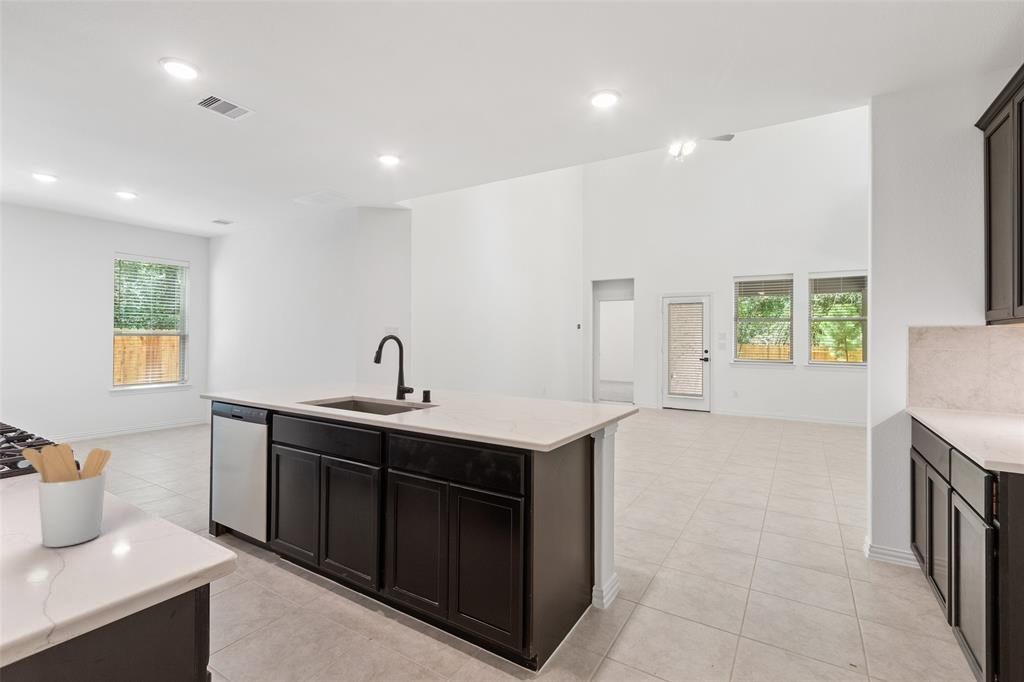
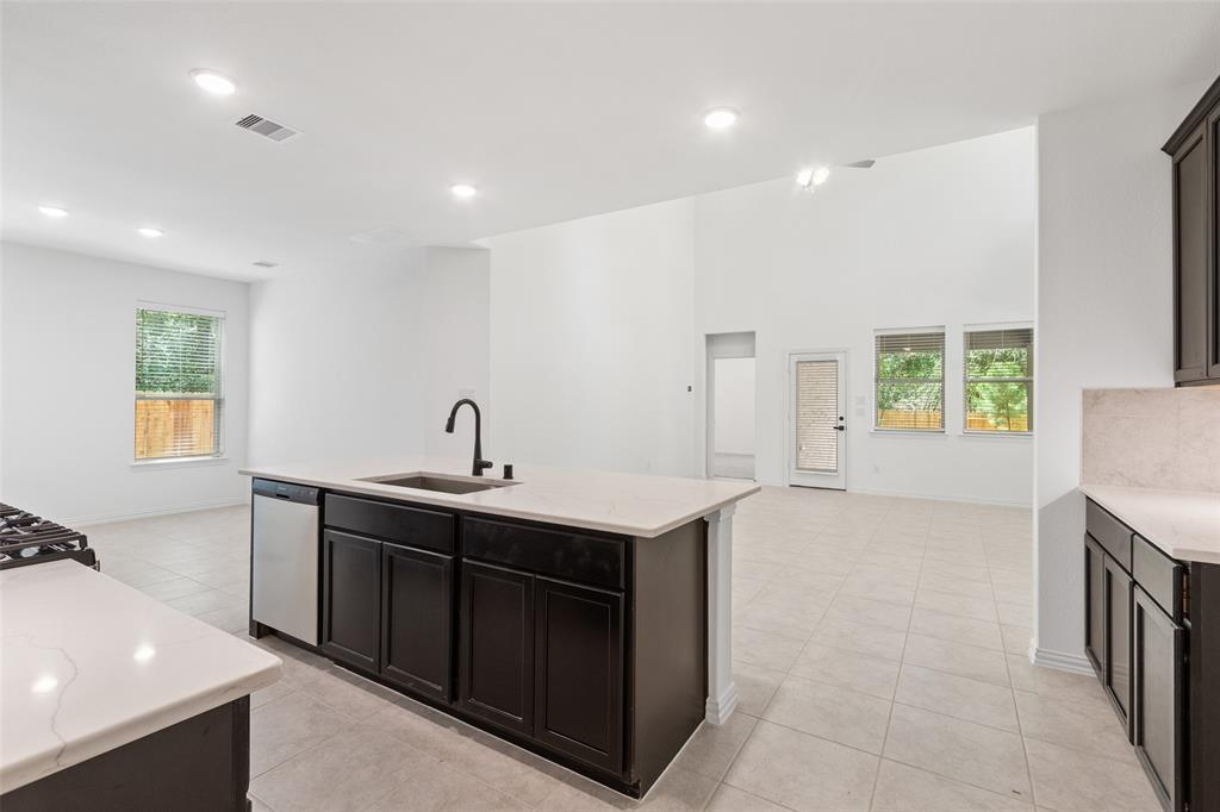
- utensil holder (64, 490)
